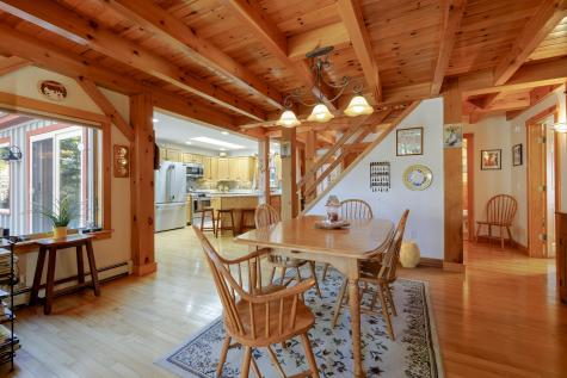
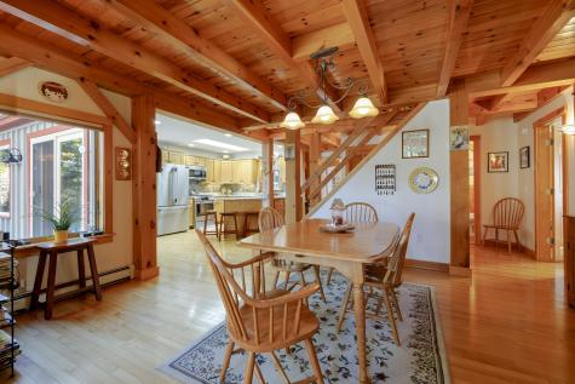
- woven basket (408, 253)
